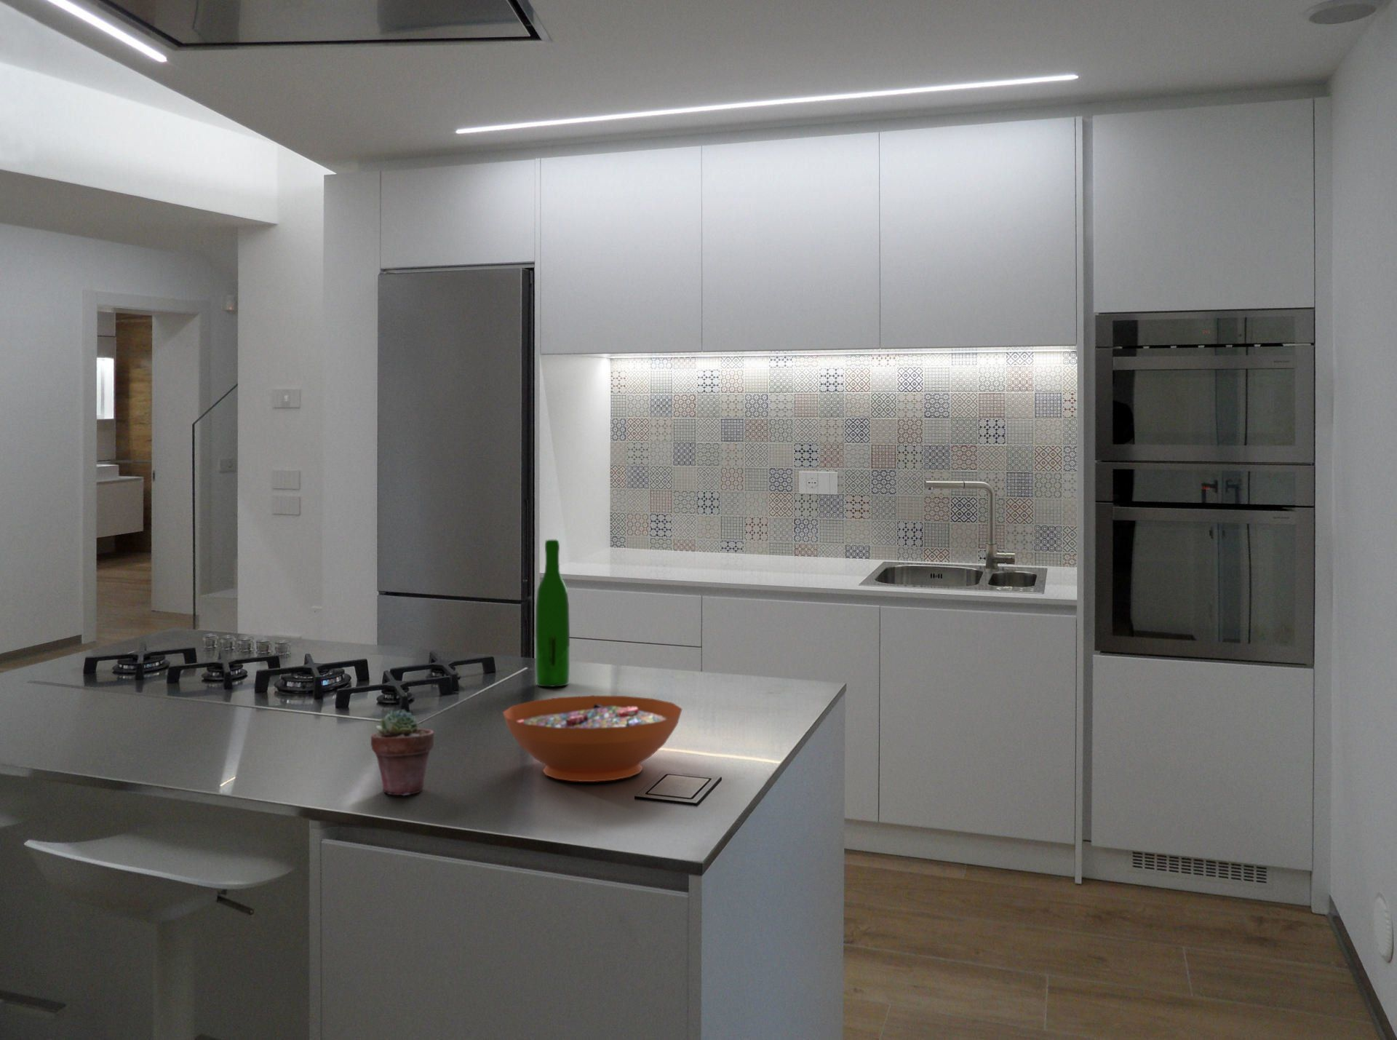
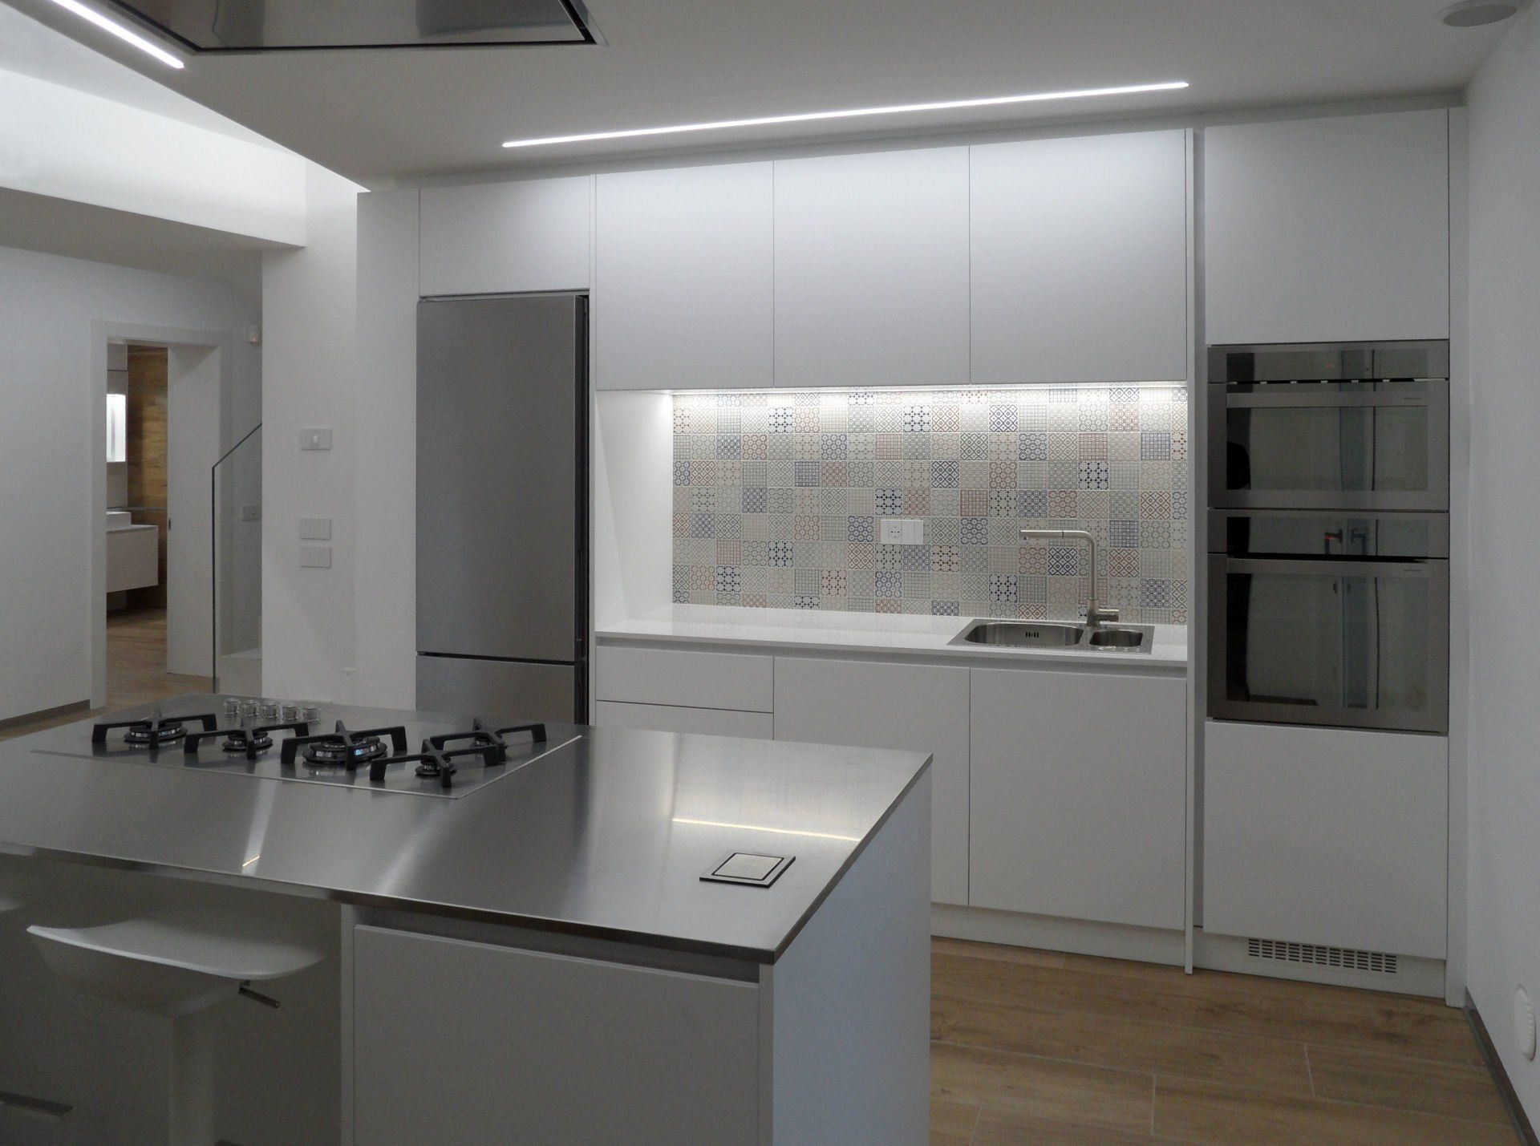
- wine bottle (553, 612)
- decorative bowl (593, 740)
- potted succulent (402, 749)
